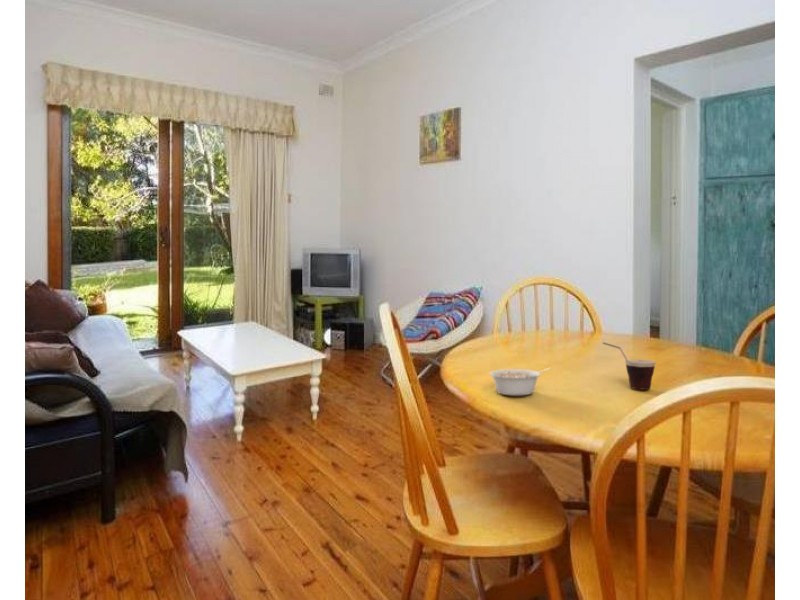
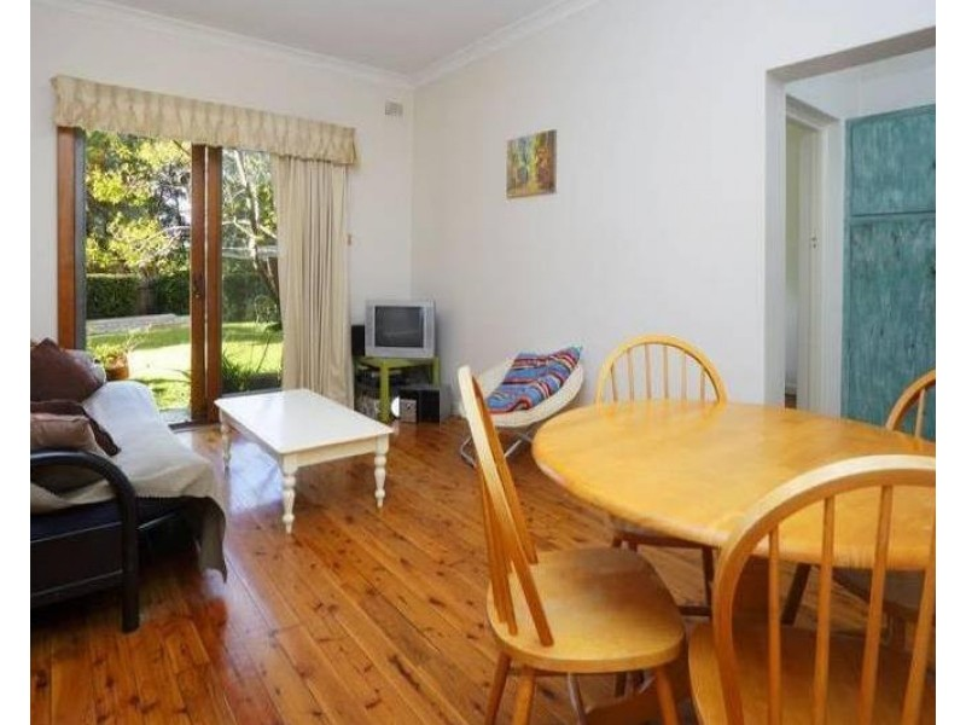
- cup (628, 365)
- legume (516, 380)
